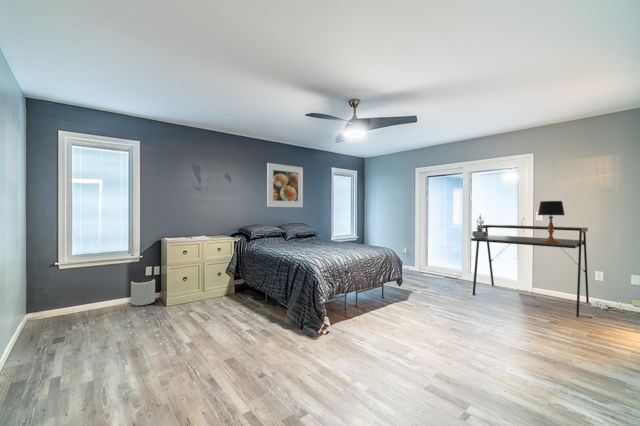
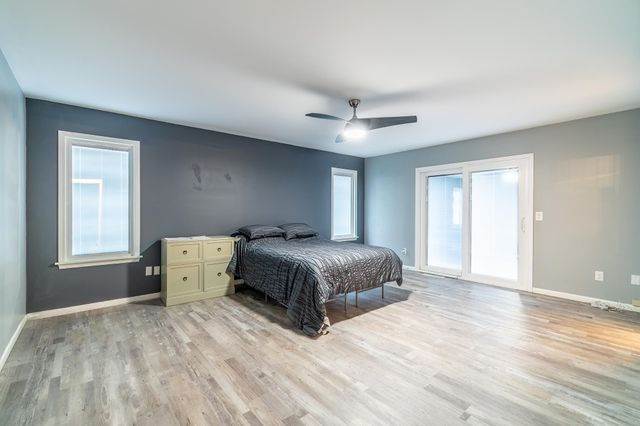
- plant pot (143, 291)
- potted plant (480, 224)
- table lamp (550, 221)
- desk (526, 244)
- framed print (285, 186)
